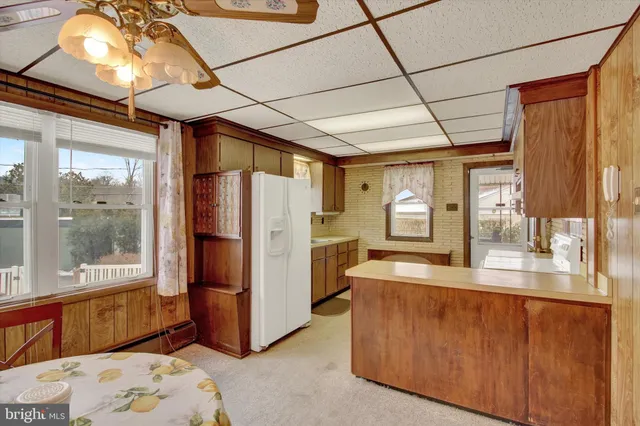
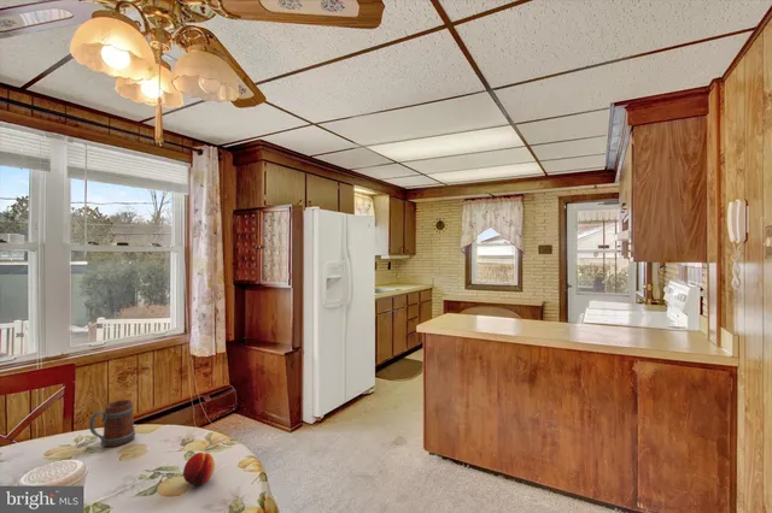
+ fruit (199, 467)
+ mug (112, 424)
